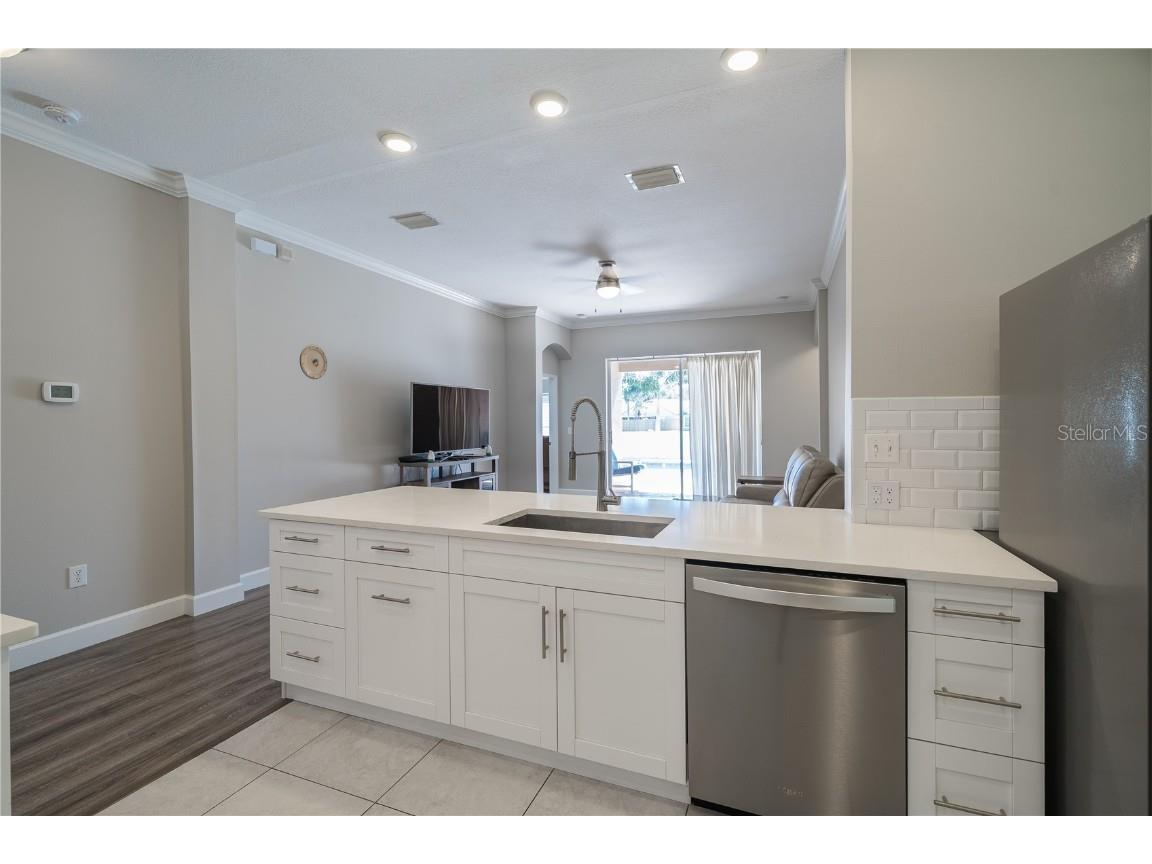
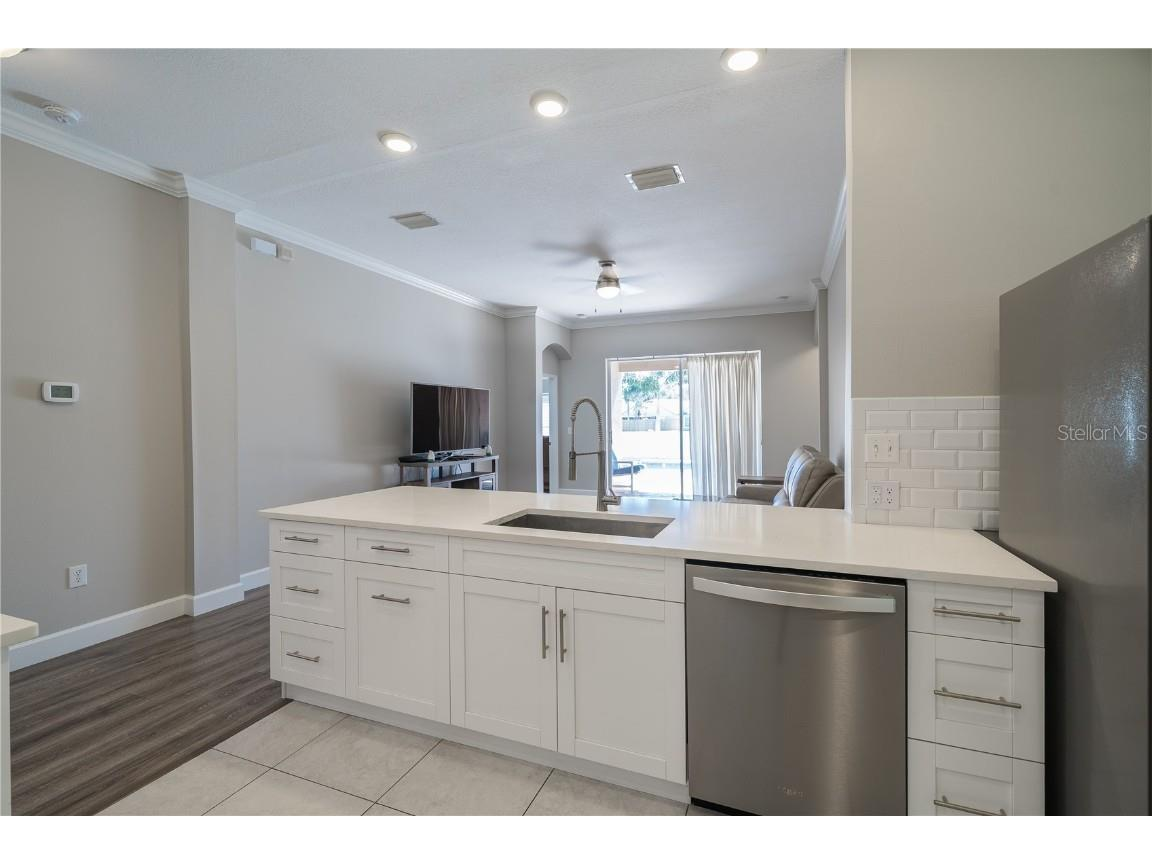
- plate (314, 362)
